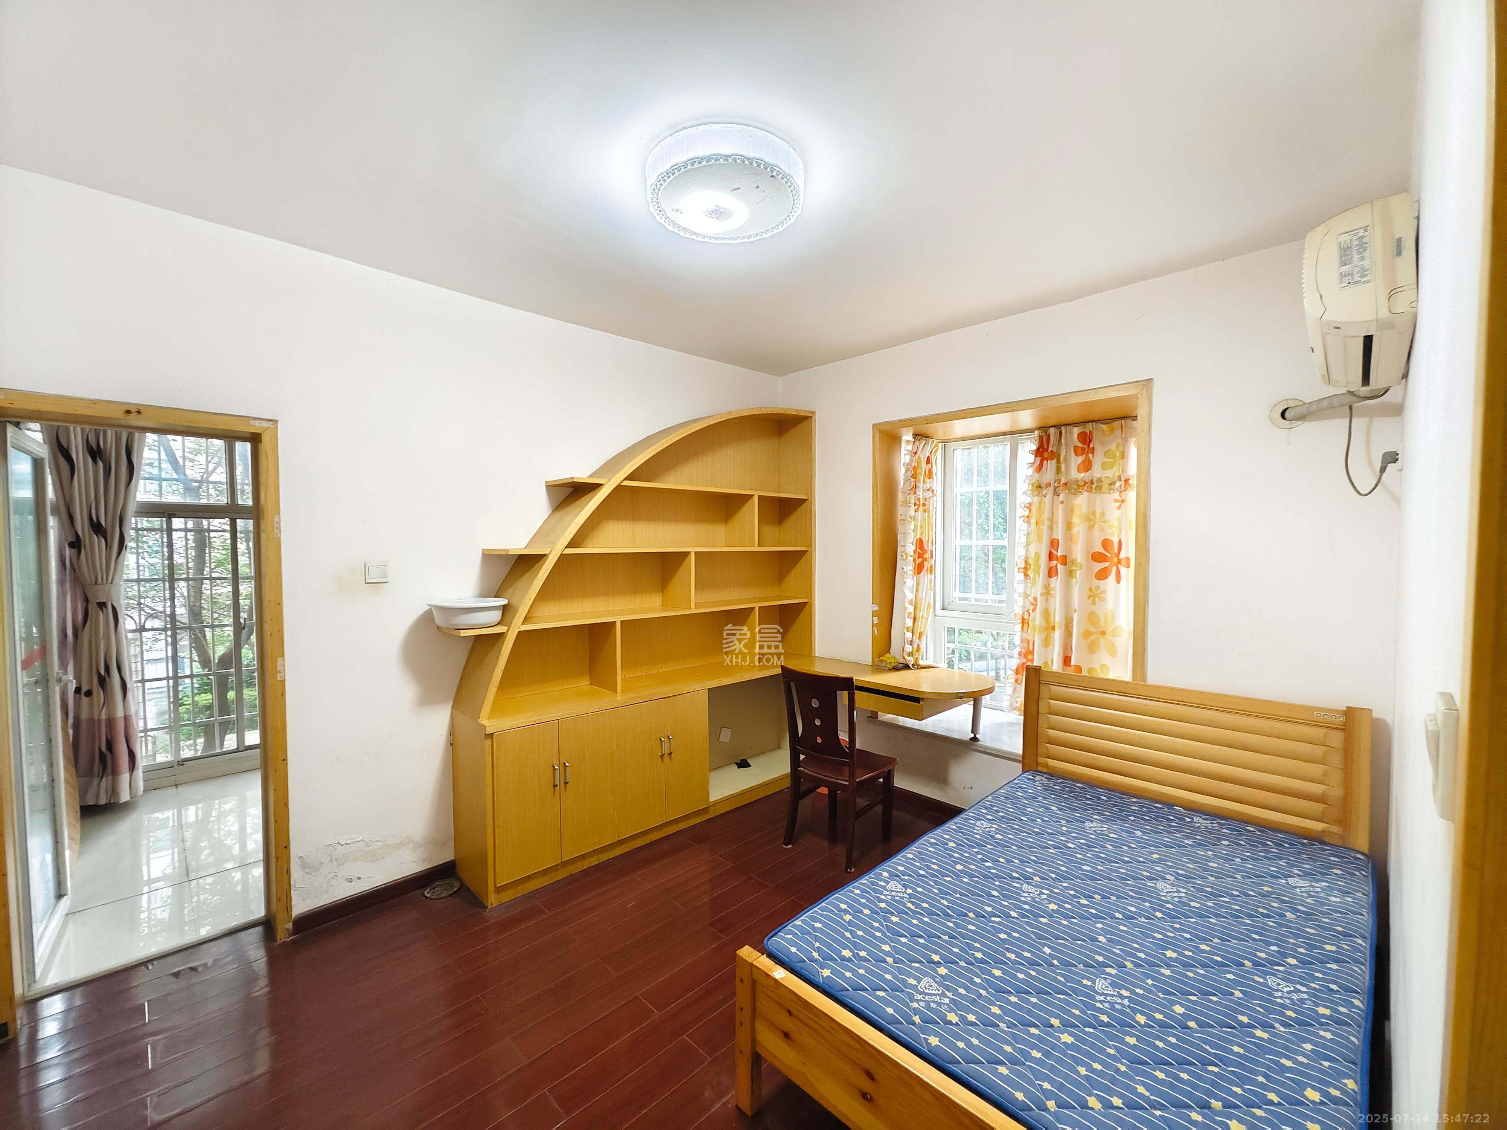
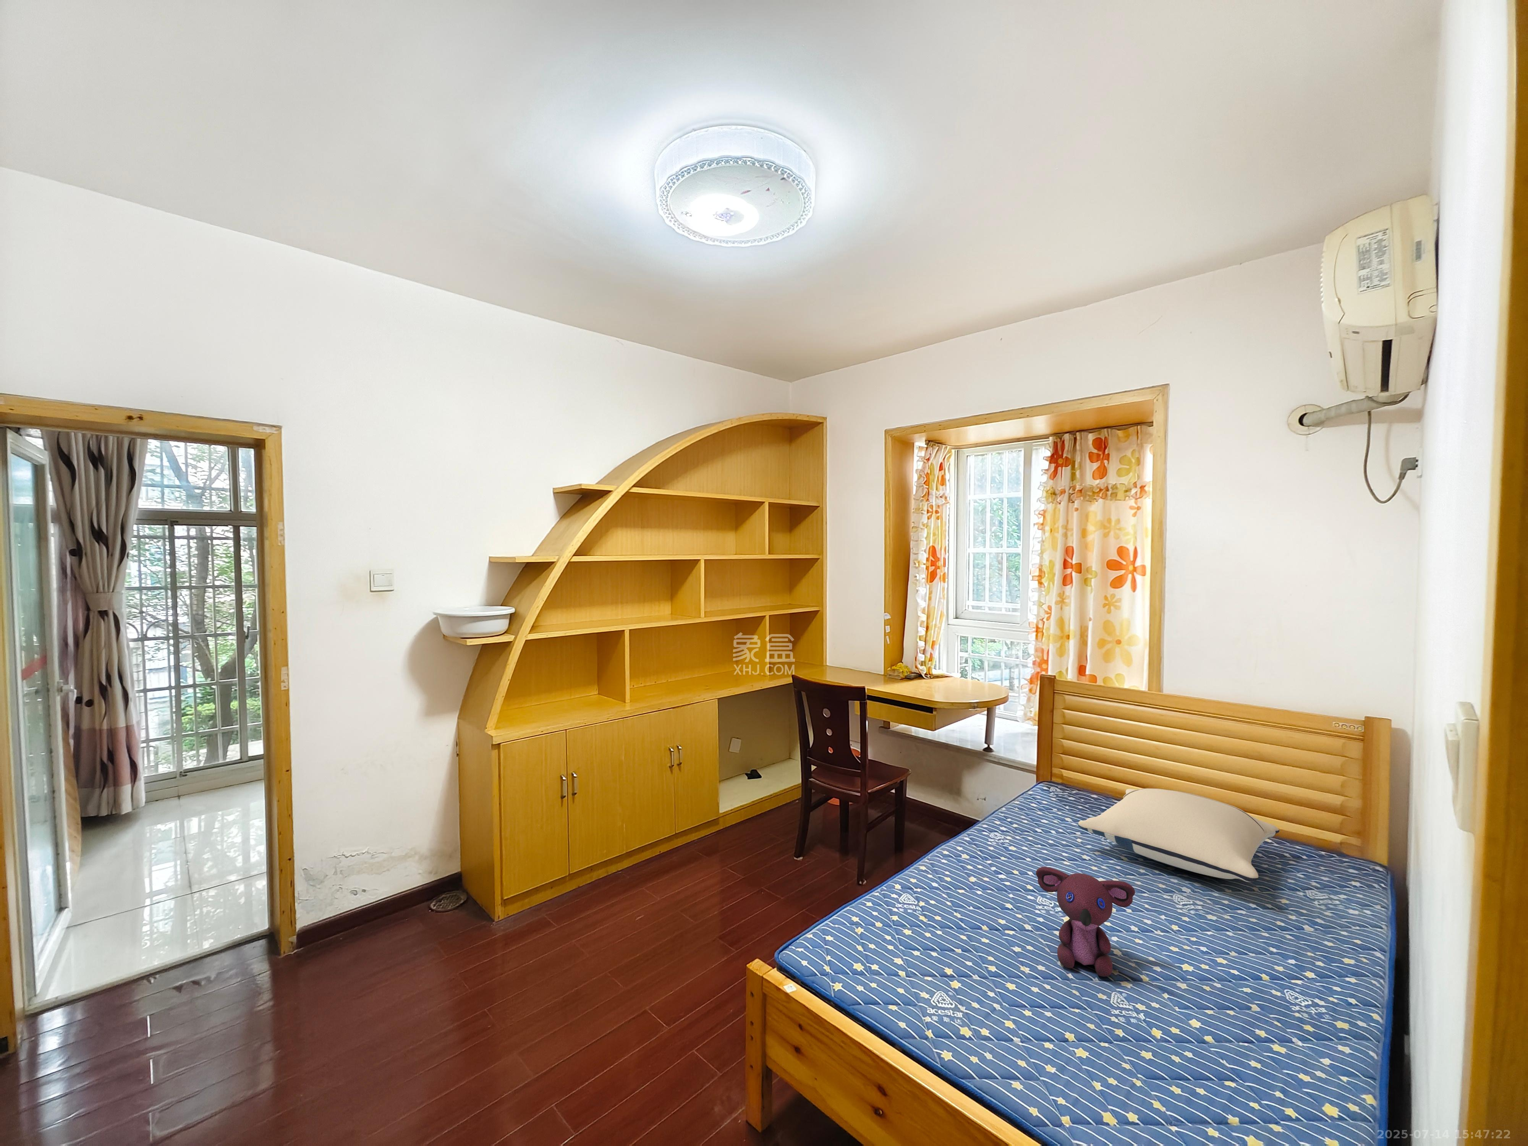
+ pillow (1179, 827)
+ teddy bear (1084, 922)
